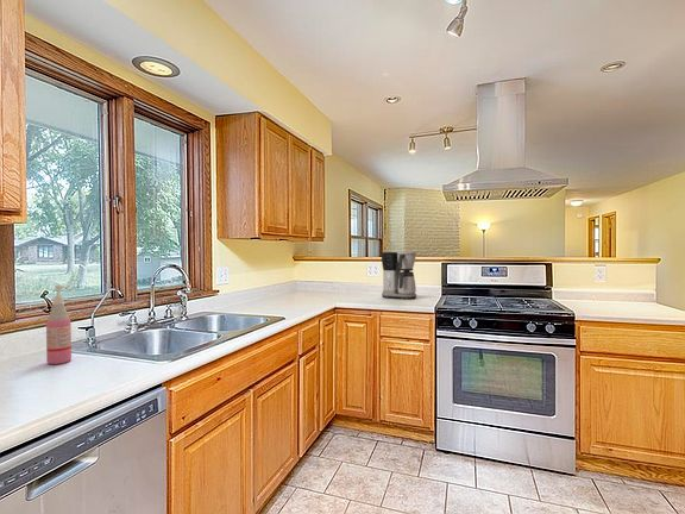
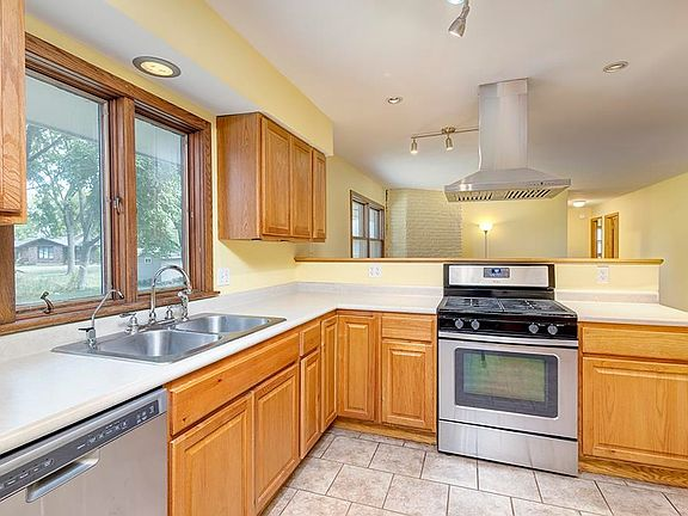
- soap dispenser (59, 322)
- coffee maker (397, 274)
